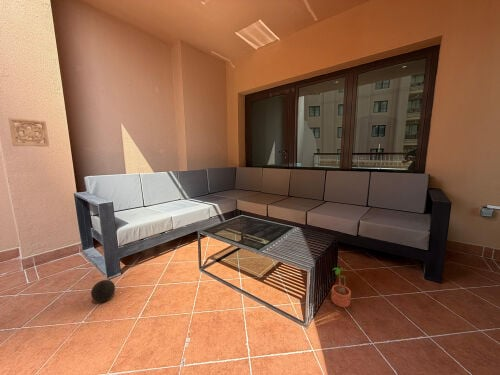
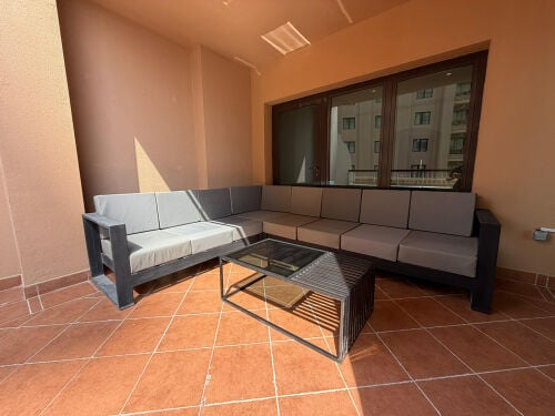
- decorative ball (103, 290)
- wall ornament (29, 133)
- potted plant (339, 284)
